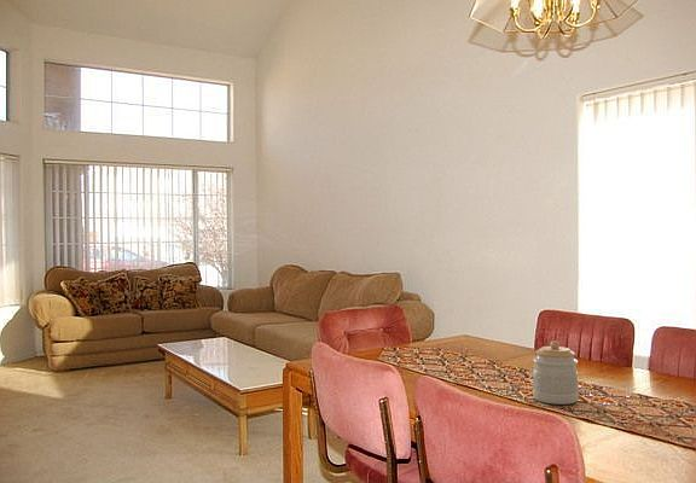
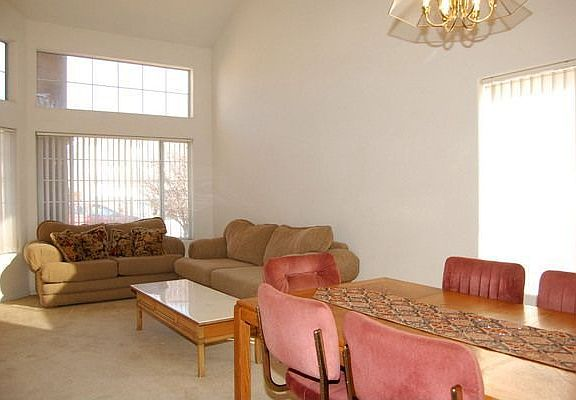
- jar (555, 369)
